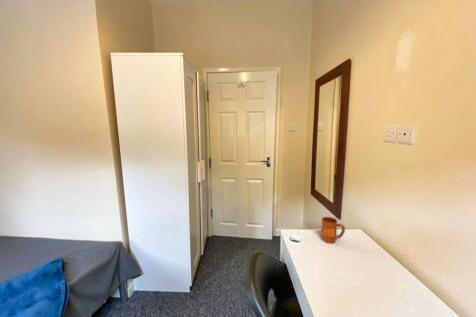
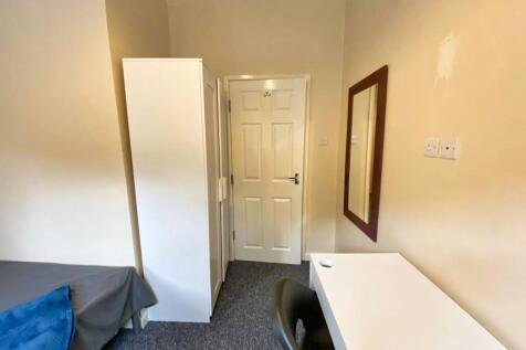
- mug (332, 230)
